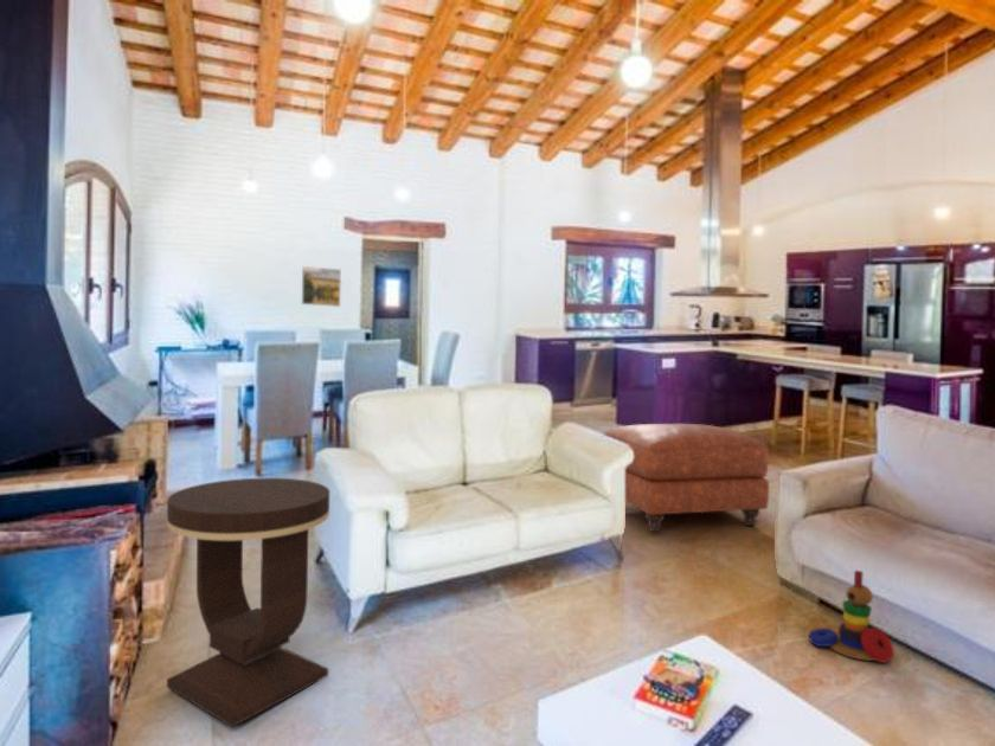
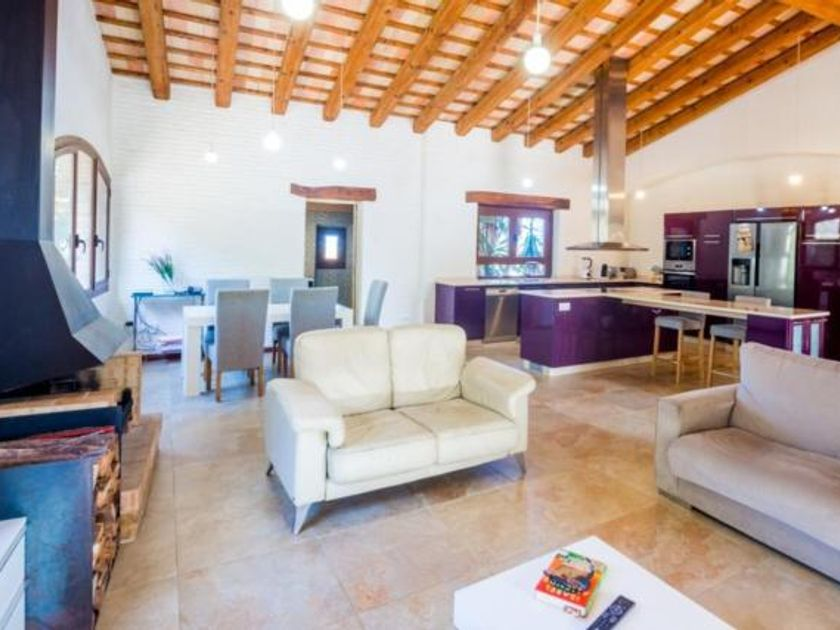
- stacking toy (854, 611)
- ottoman (681, 470)
- side table (244, 591)
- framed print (321, 287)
